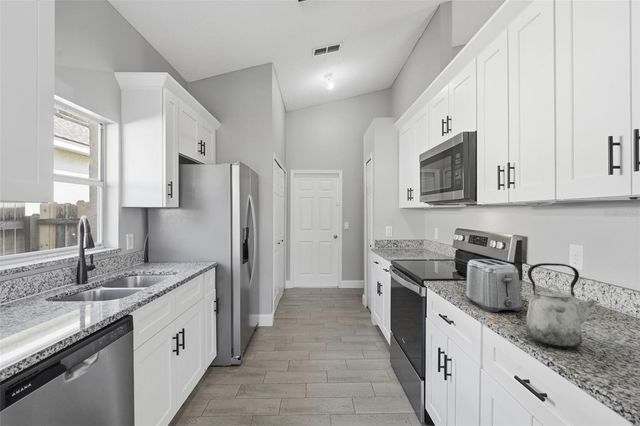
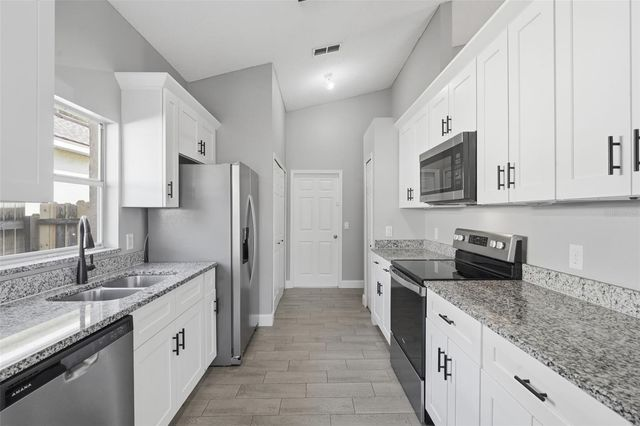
- toaster (490, 283)
- kettle (562, 303)
